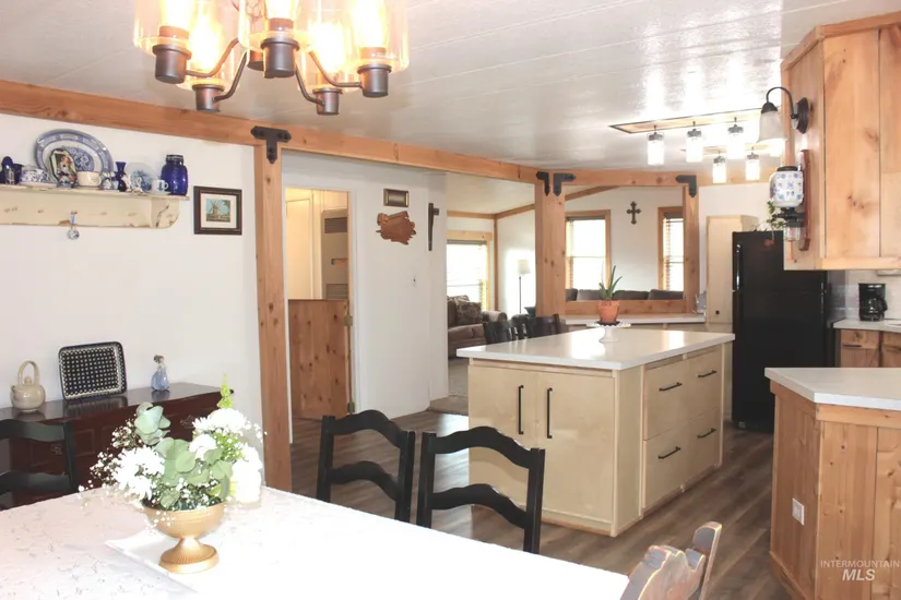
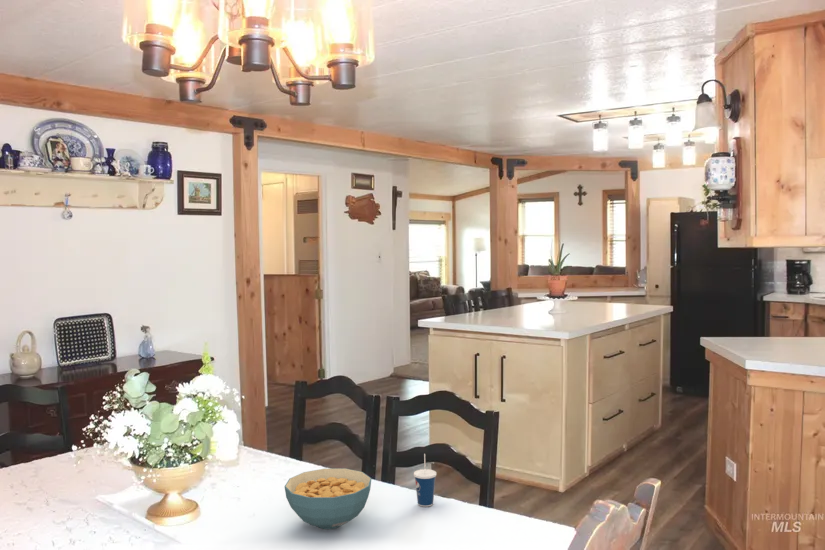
+ cereal bowl (329, 502)
+ cup (425, 479)
